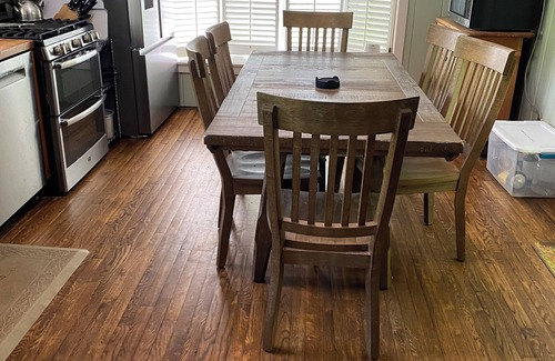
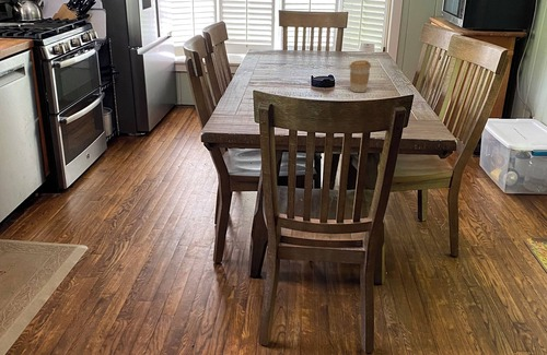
+ coffee cup (359, 75)
